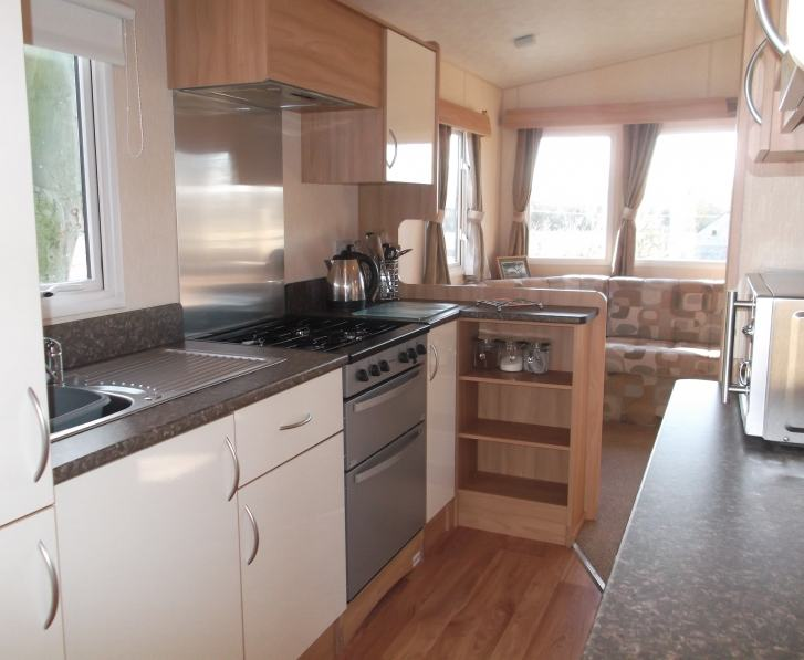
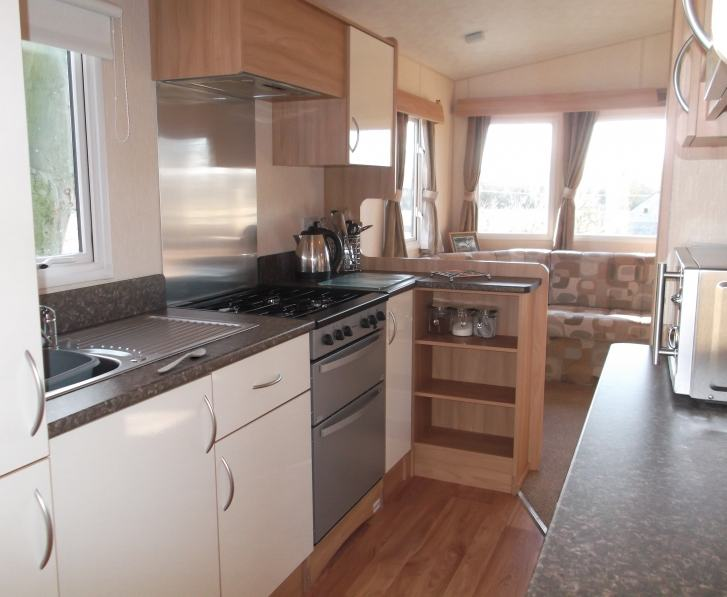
+ spoon (181, 359)
